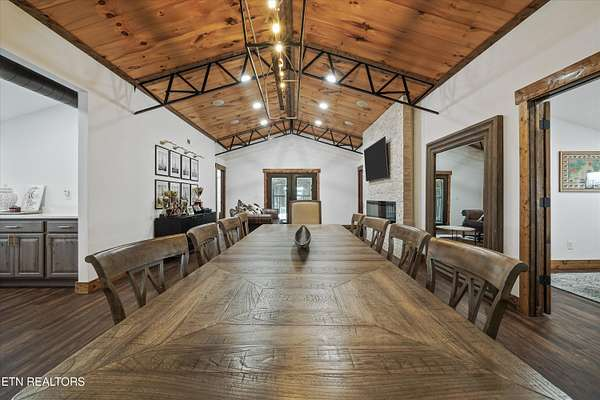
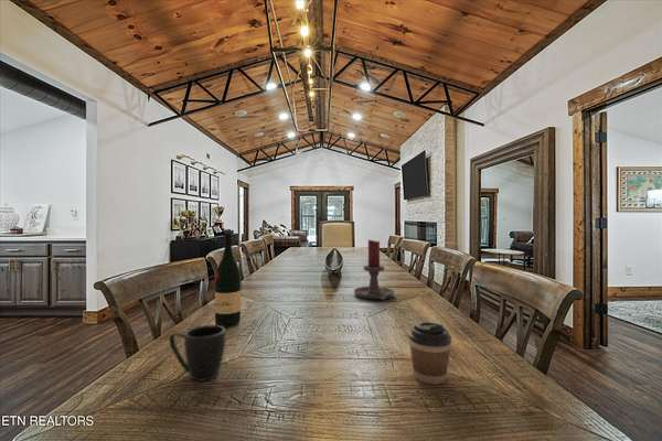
+ coffee cup (429, 348)
+ wine bottle (227, 277)
+ candle holder (375, 268)
+ mug (196, 352)
